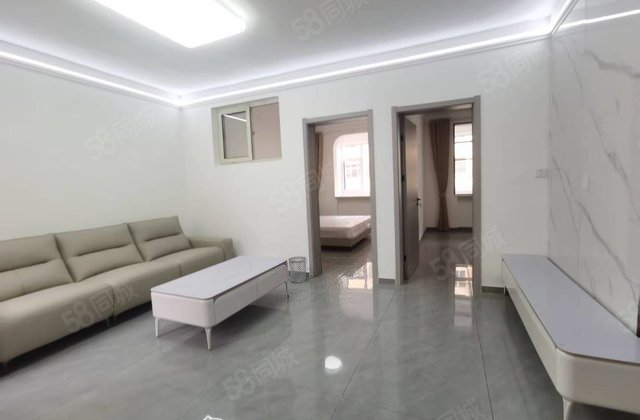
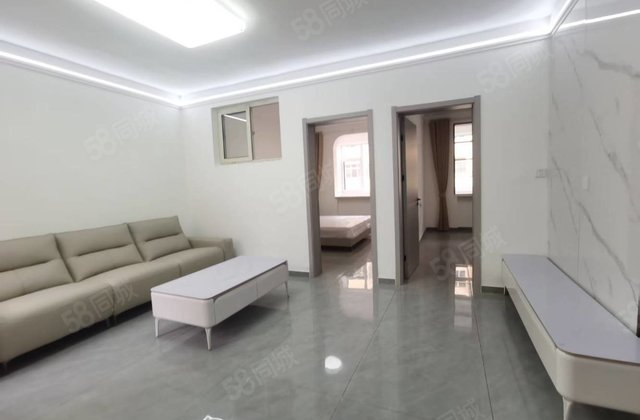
- wastebasket (297, 269)
